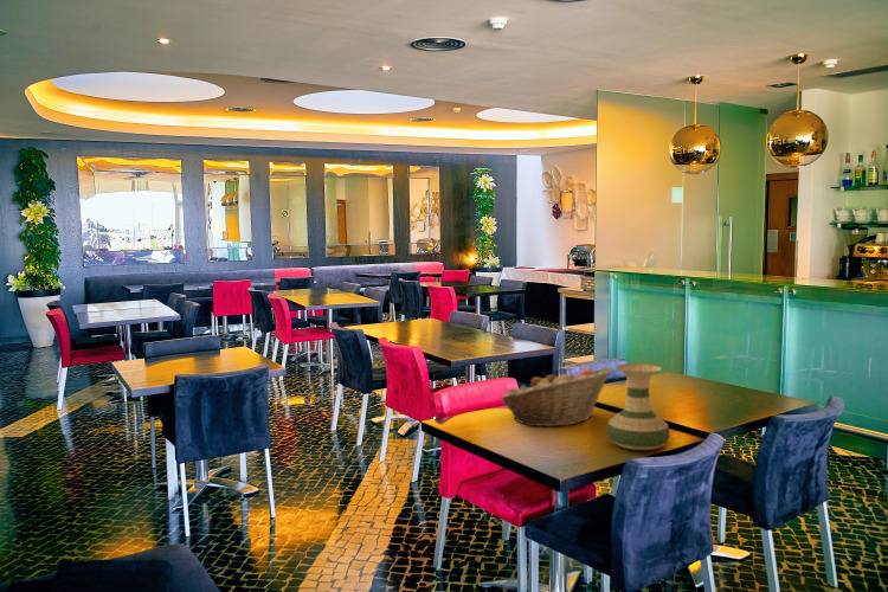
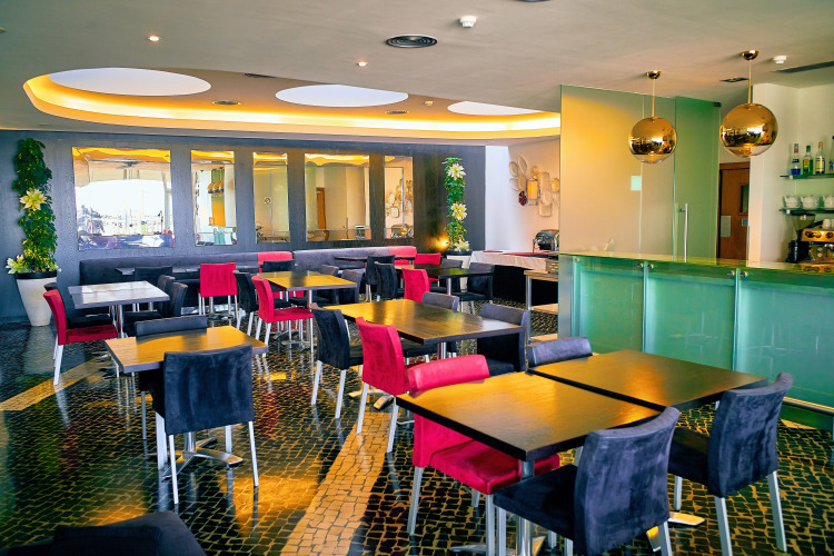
- vase (637, 406)
- fruit basket (556, 392)
